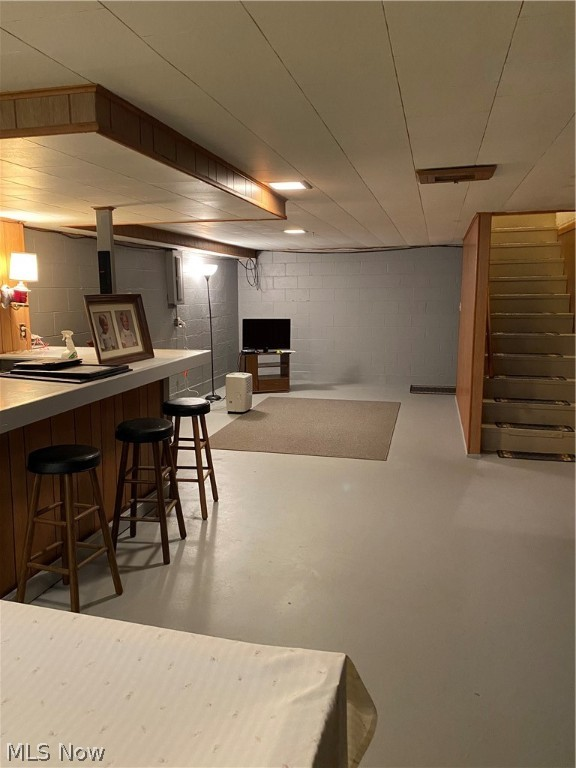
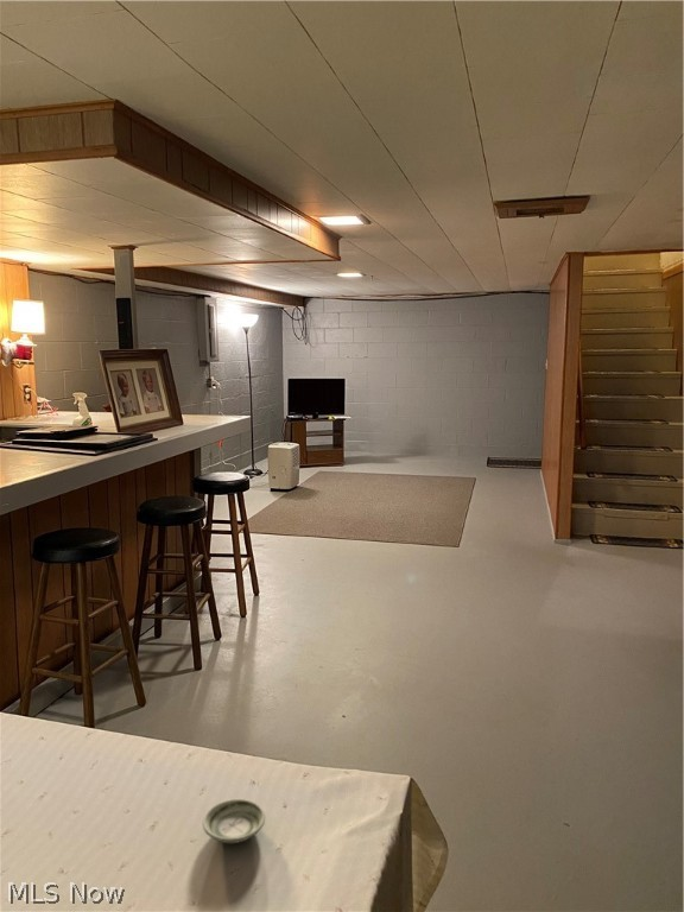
+ saucer (234, 824)
